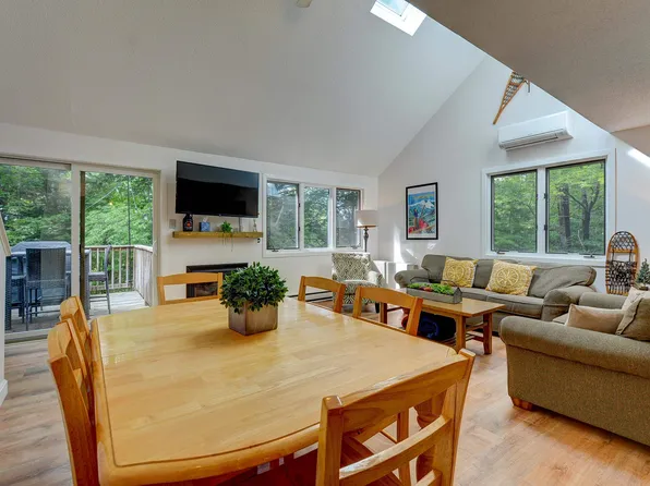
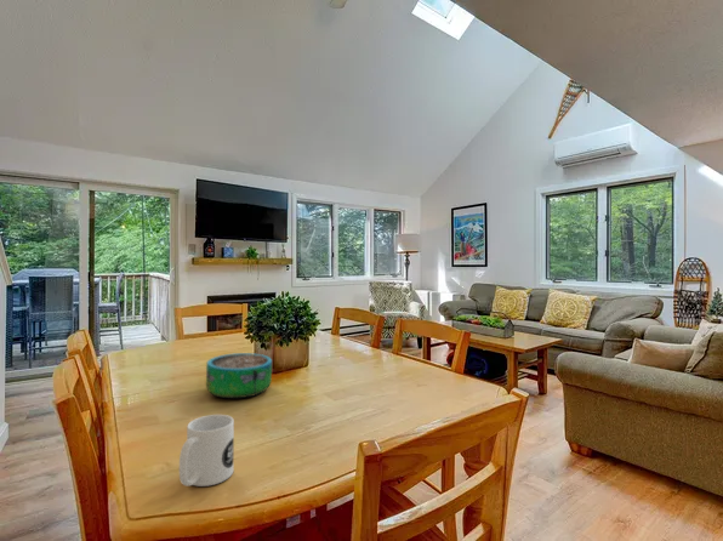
+ decorative bowl (239, 374)
+ mug (204, 452)
